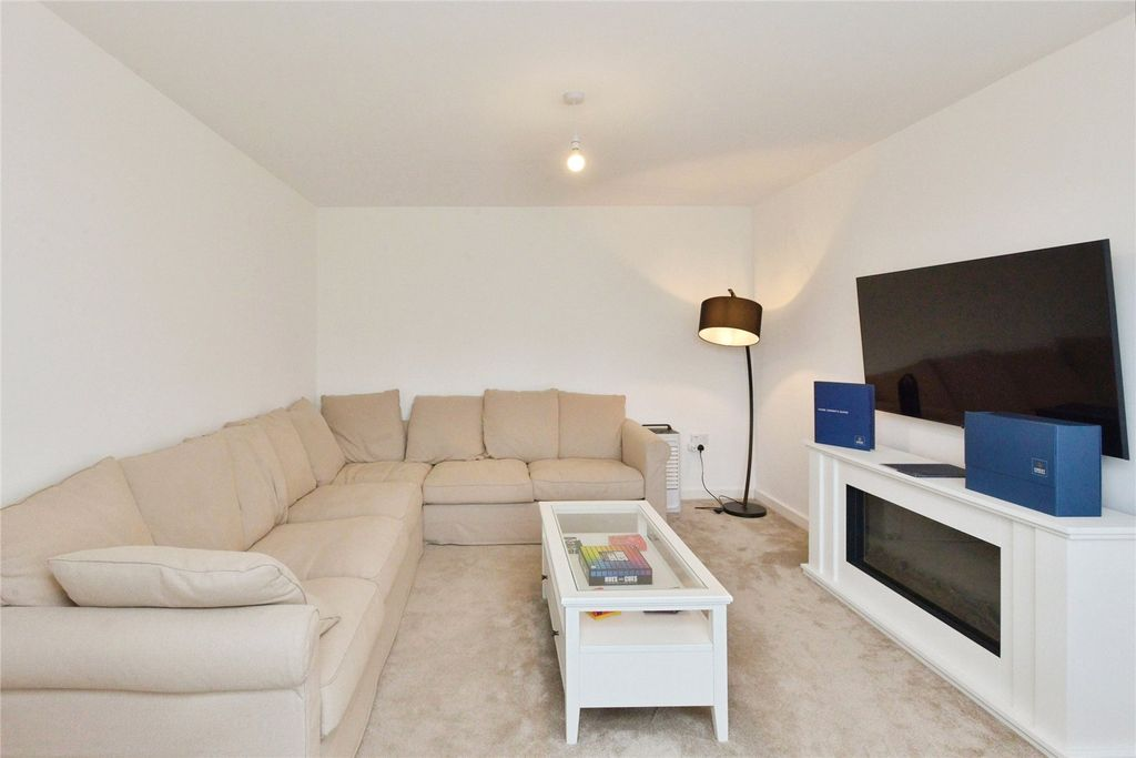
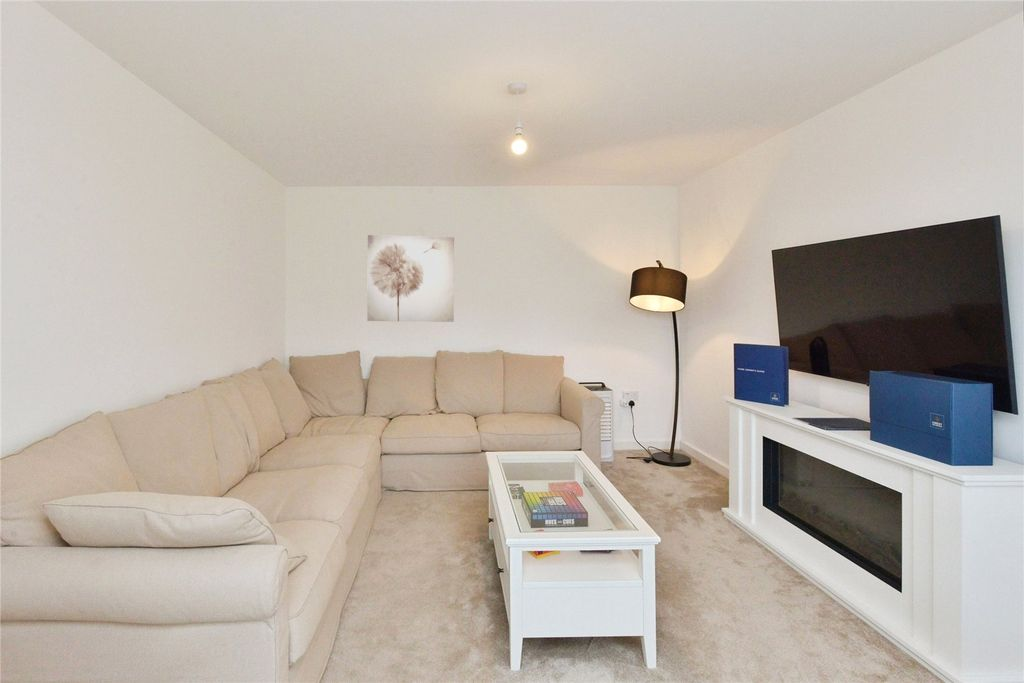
+ wall art (411, 278)
